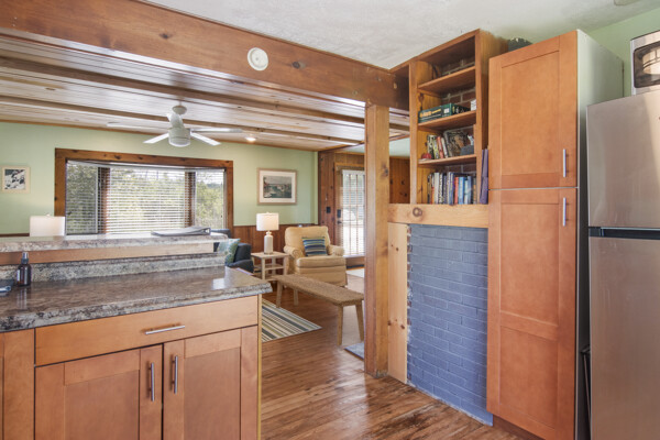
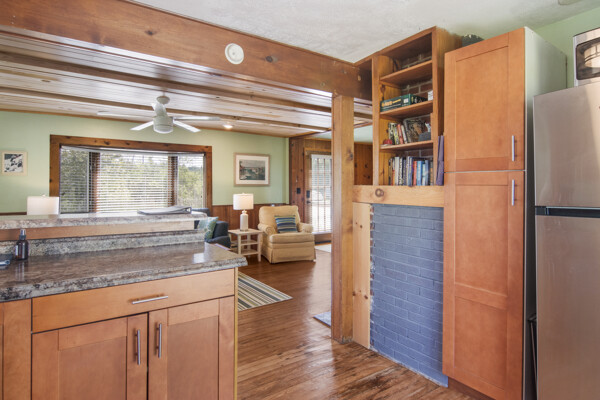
- bench (315, 297)
